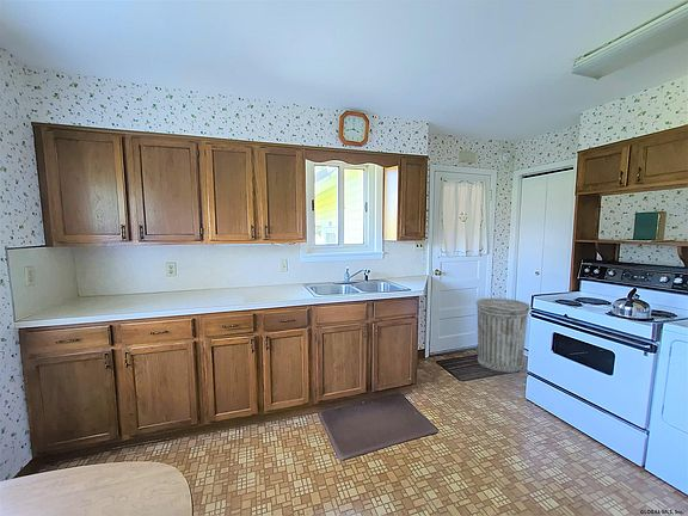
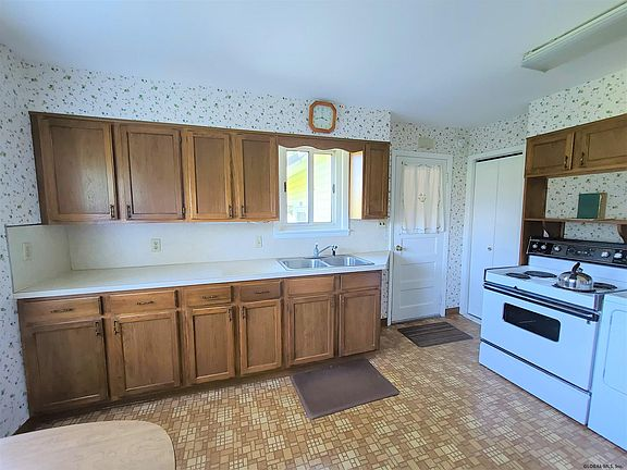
- trash can (500, 332)
